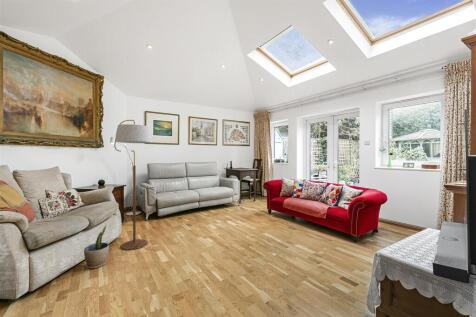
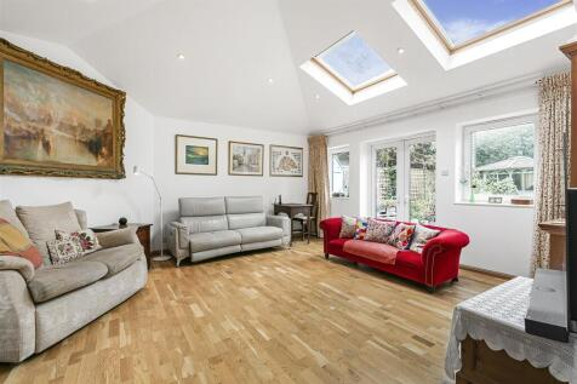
- floor lamp (133, 182)
- potted plant (96, 245)
